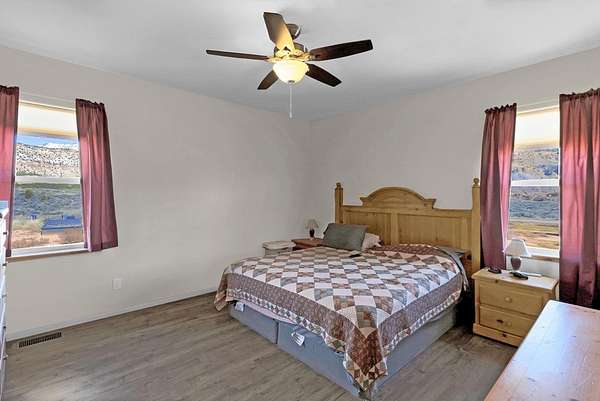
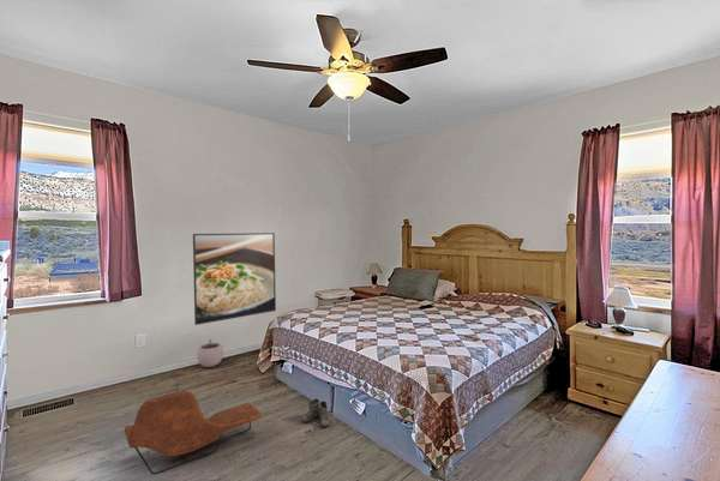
+ lounge chair (197, 415)
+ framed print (238, 275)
+ boots (316, 411)
+ plant pot (210, 350)
